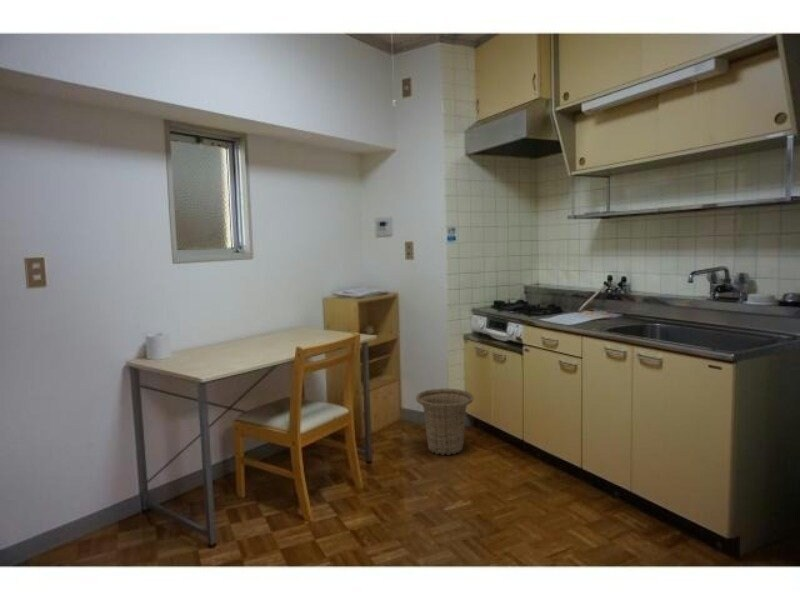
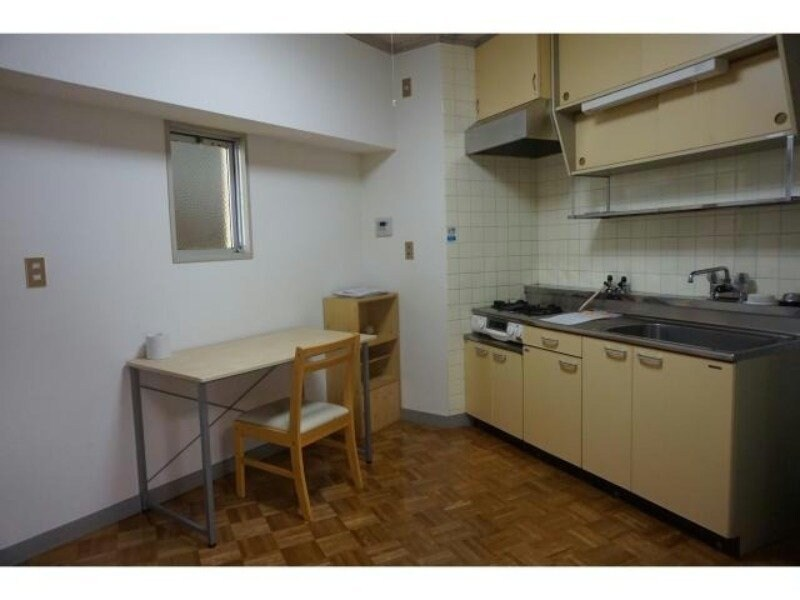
- basket (445, 422)
